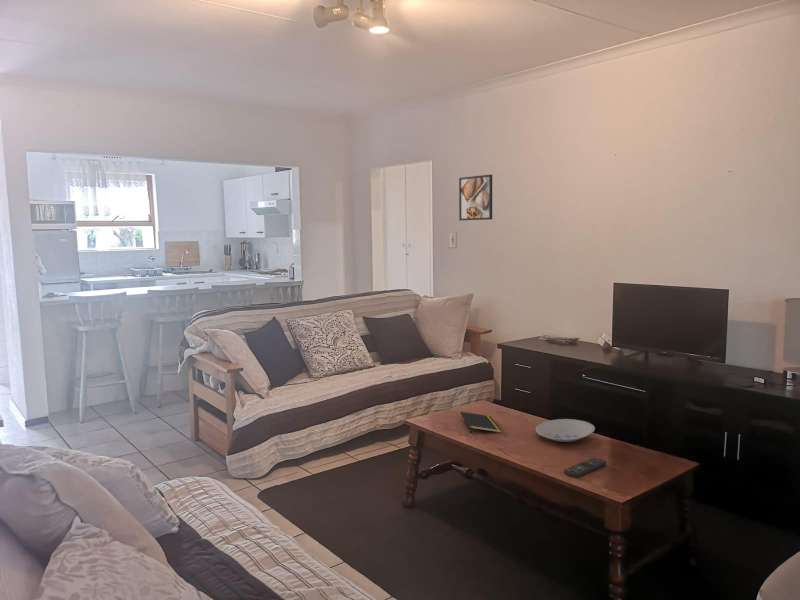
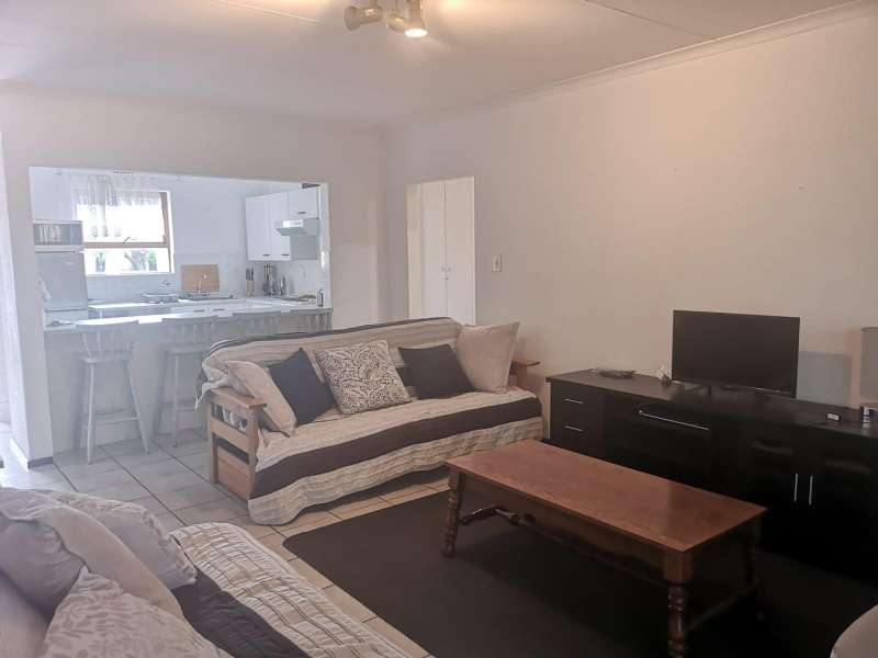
- notepad (480, 421)
- remote control (585, 467)
- bowl (564, 432)
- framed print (475, 198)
